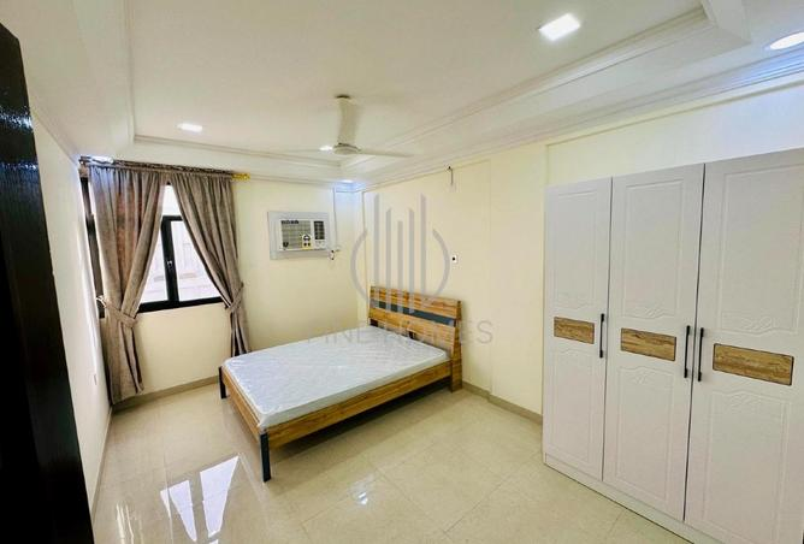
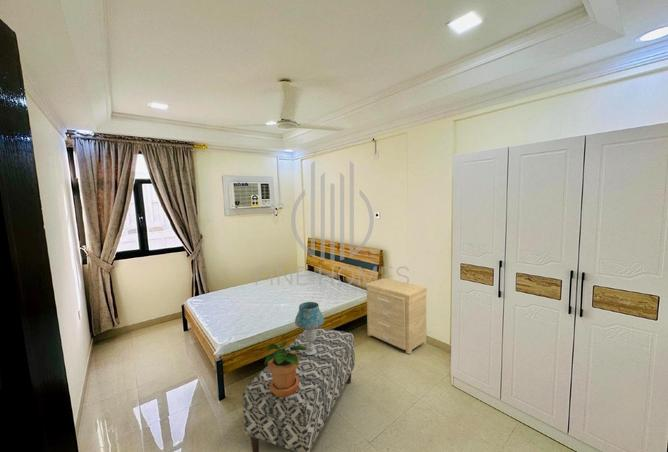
+ bench (308, 384)
+ table lamp (309, 328)
+ side table (394, 313)
+ potted plant (285, 364)
